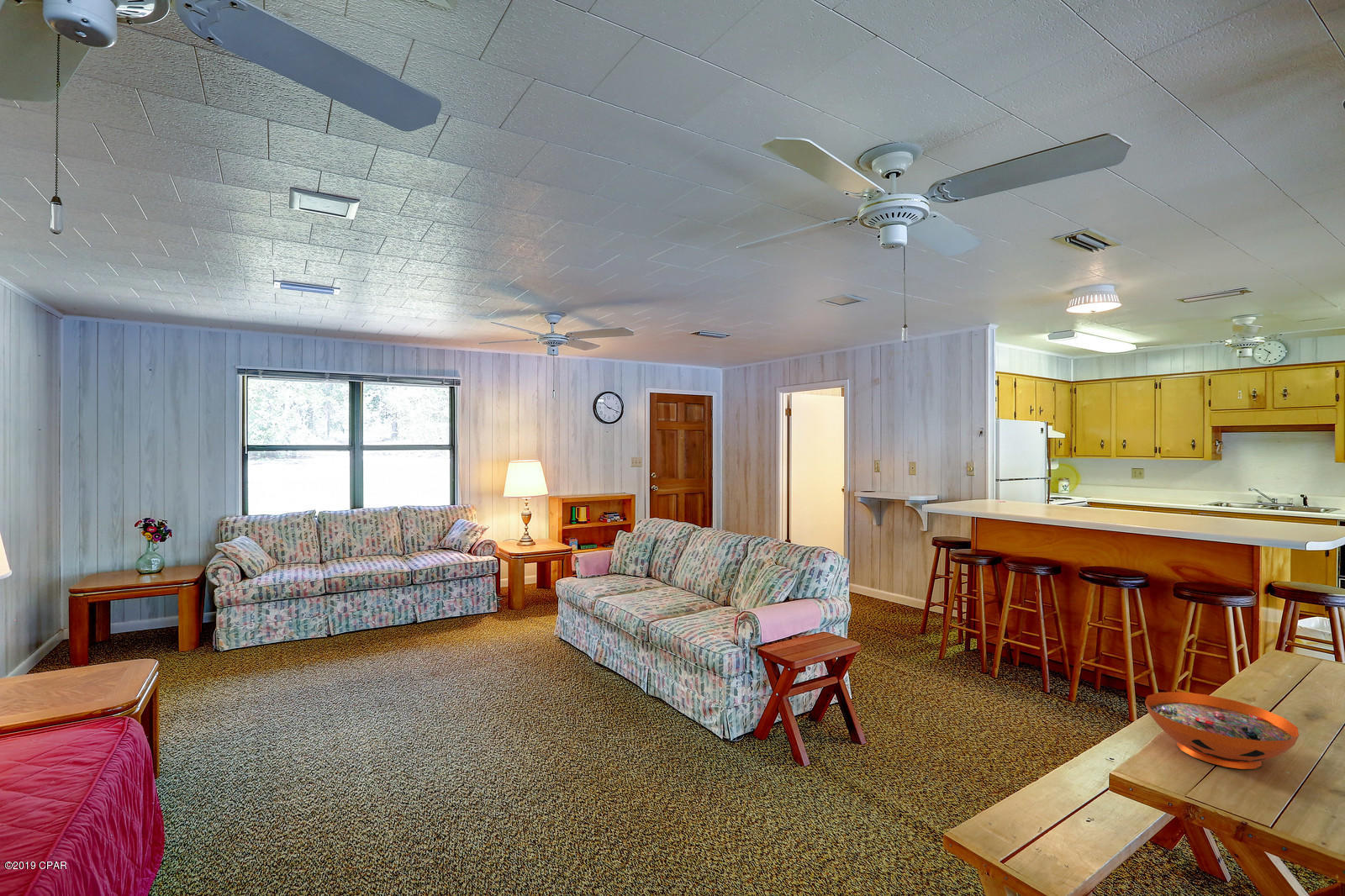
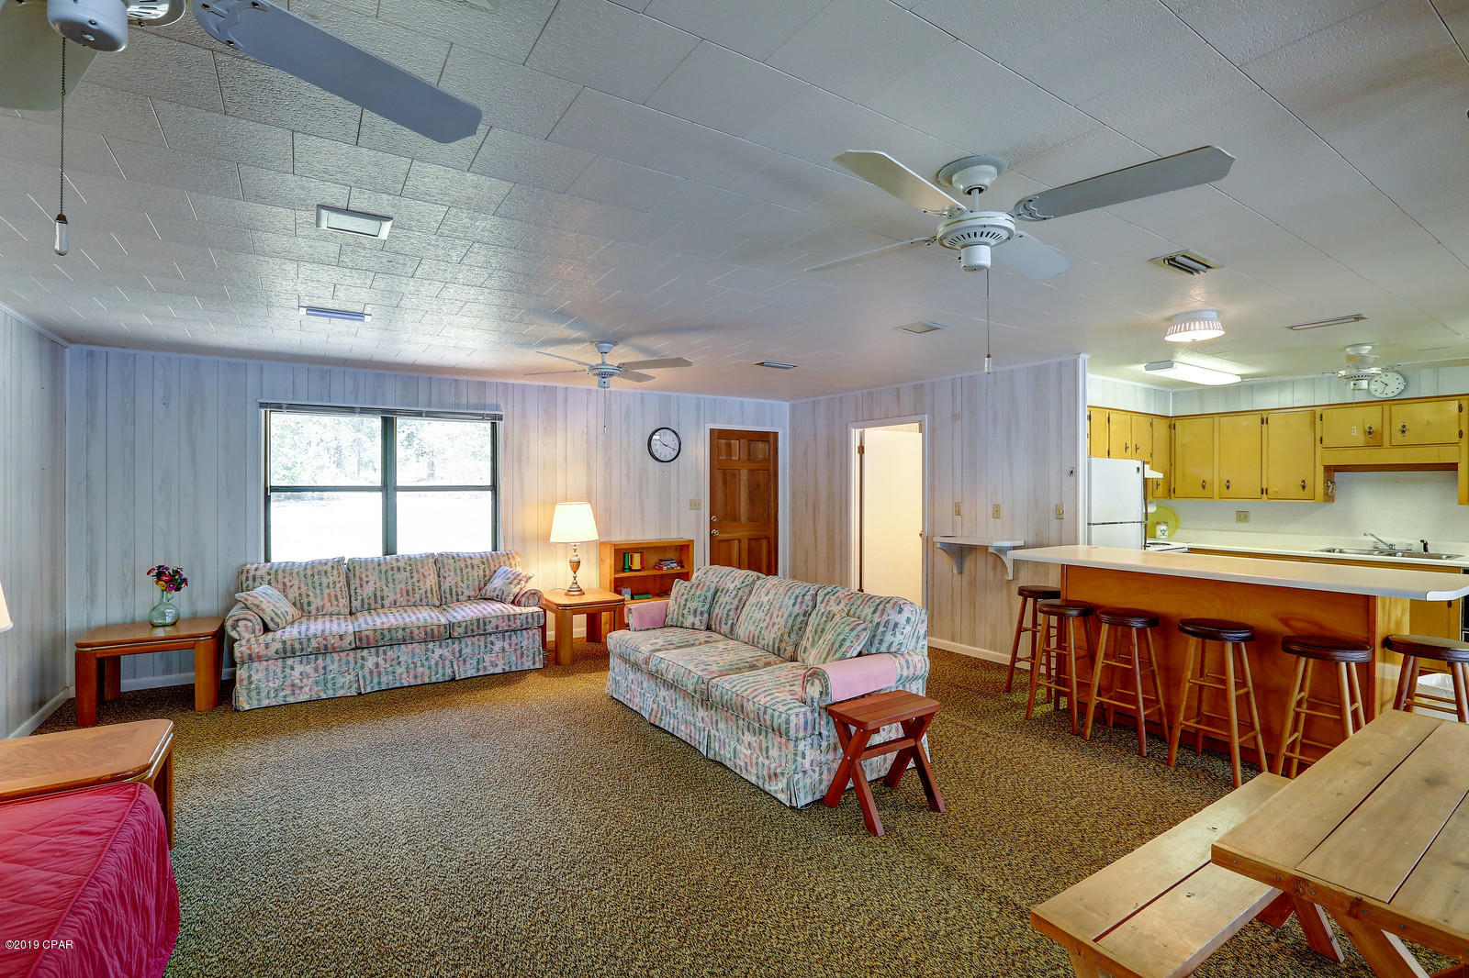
- decorative bowl (1217, 733)
